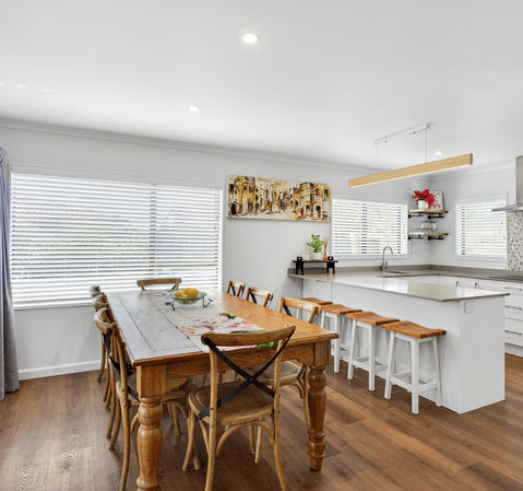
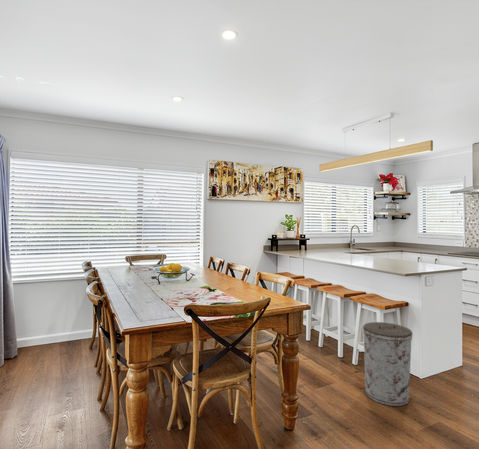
+ trash can (386, 360)
